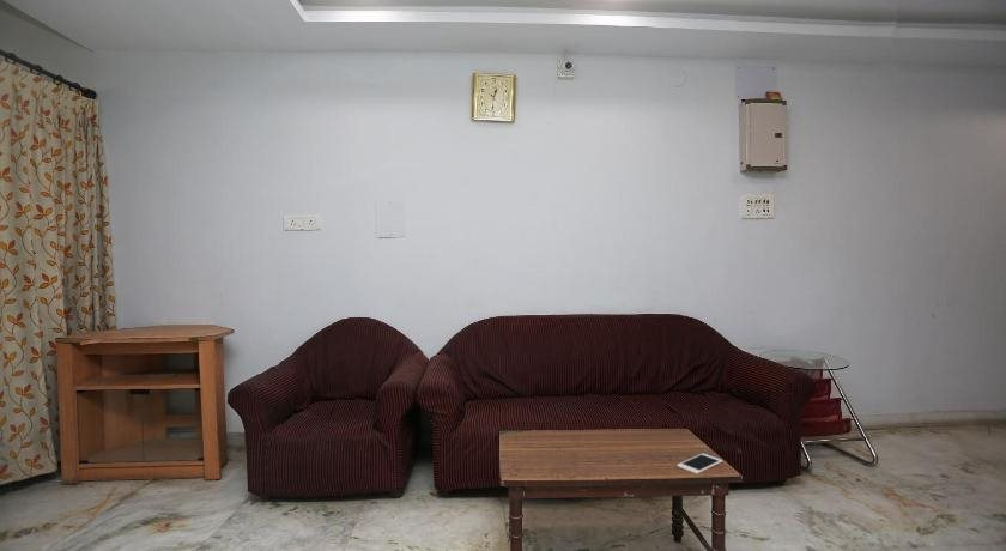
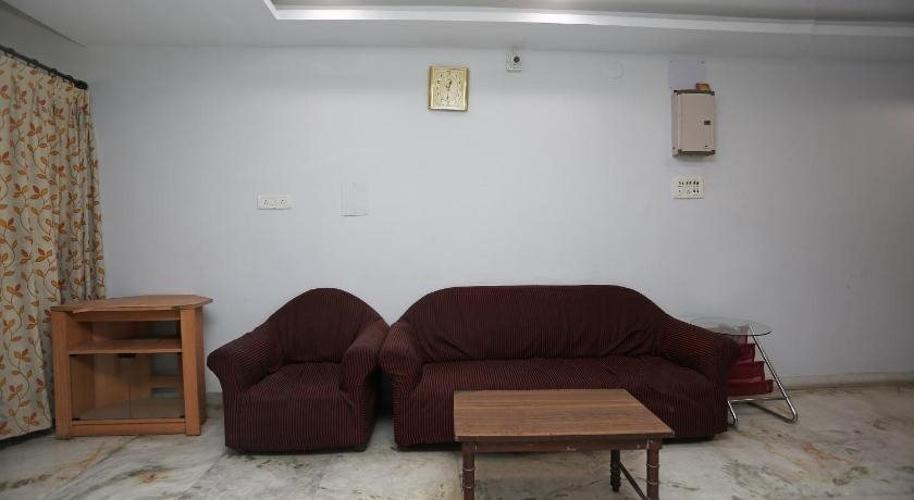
- cell phone (699, 462)
